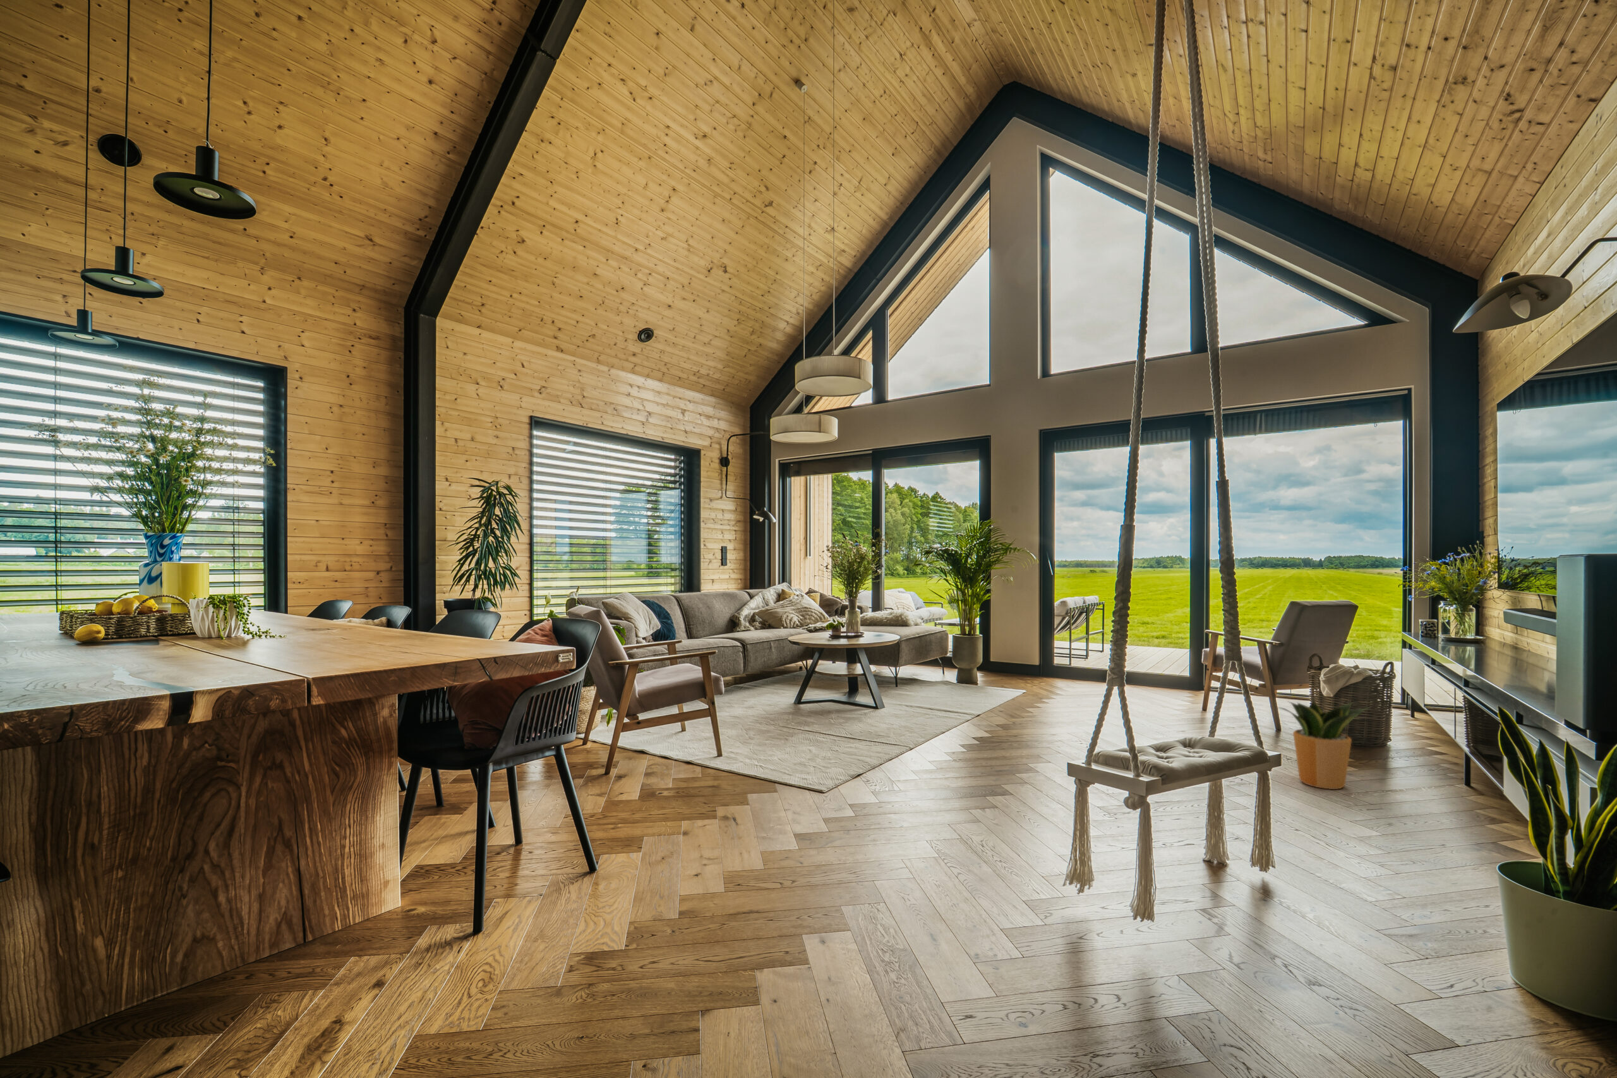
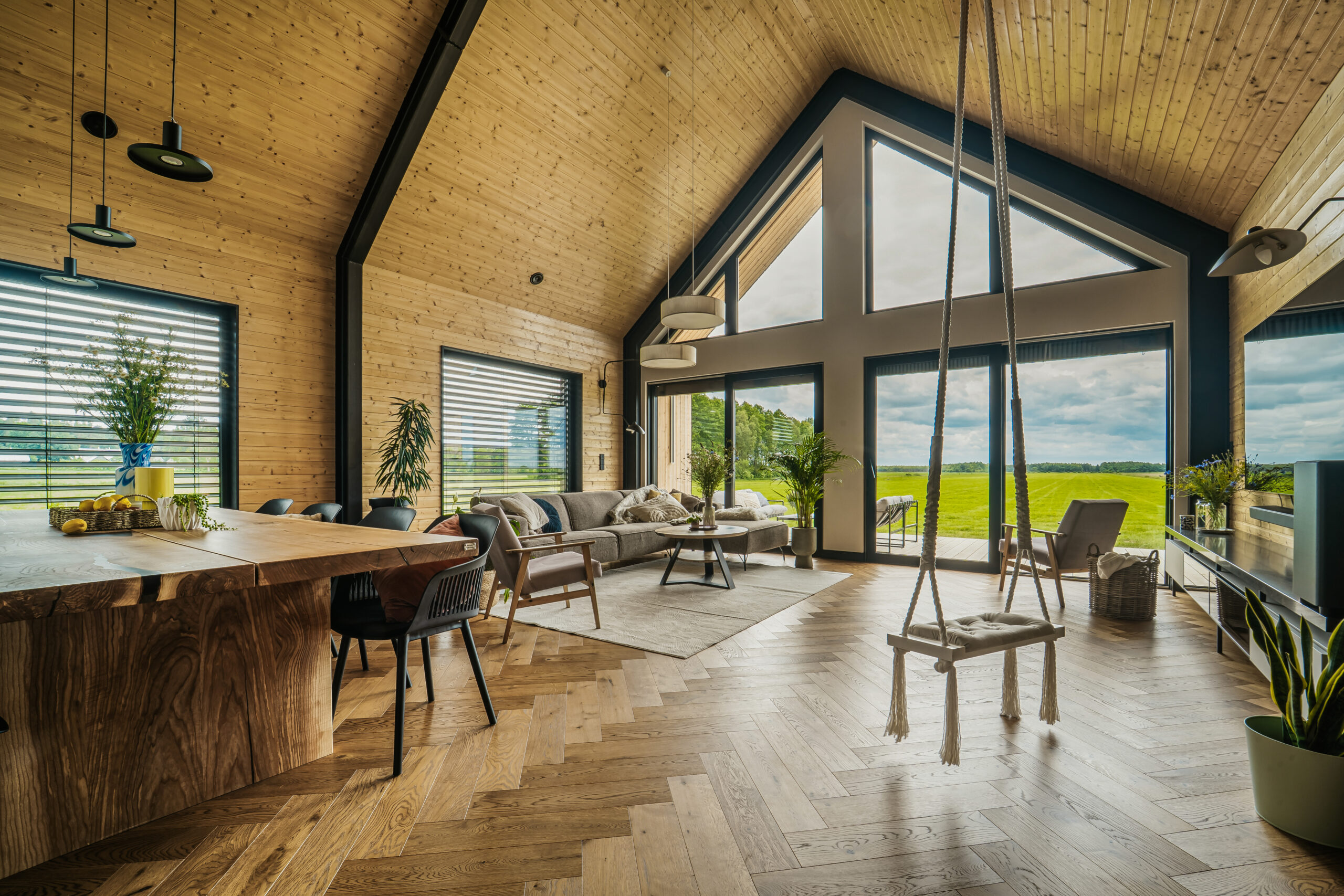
- potted plant (1326, 742)
